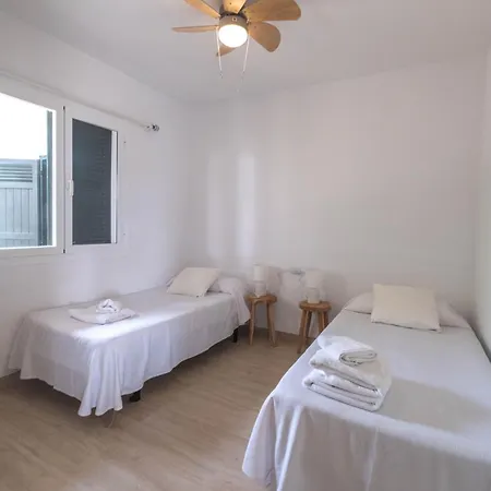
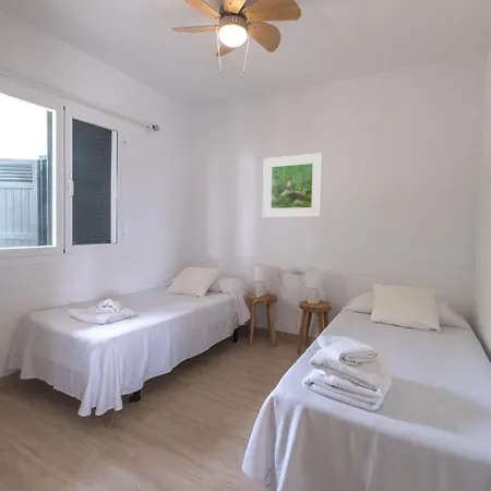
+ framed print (290, 187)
